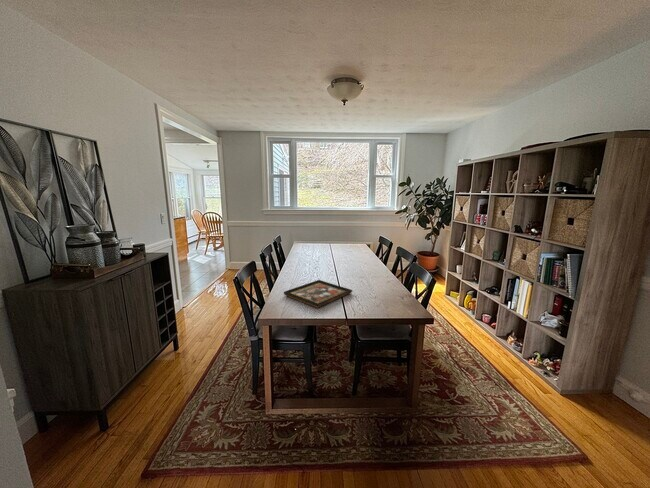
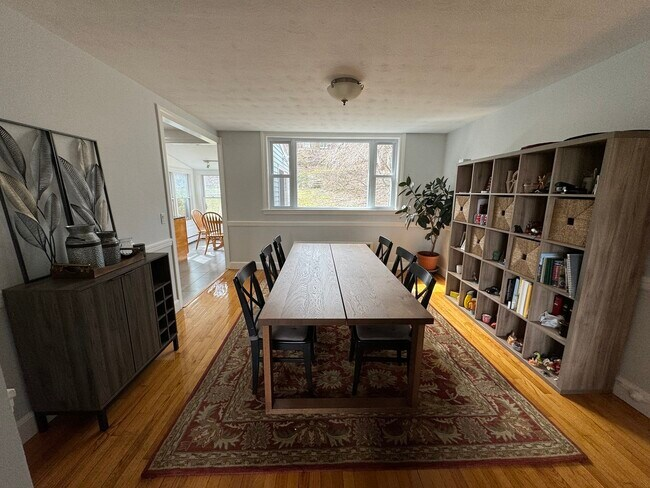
- decorative tray (318, 292)
